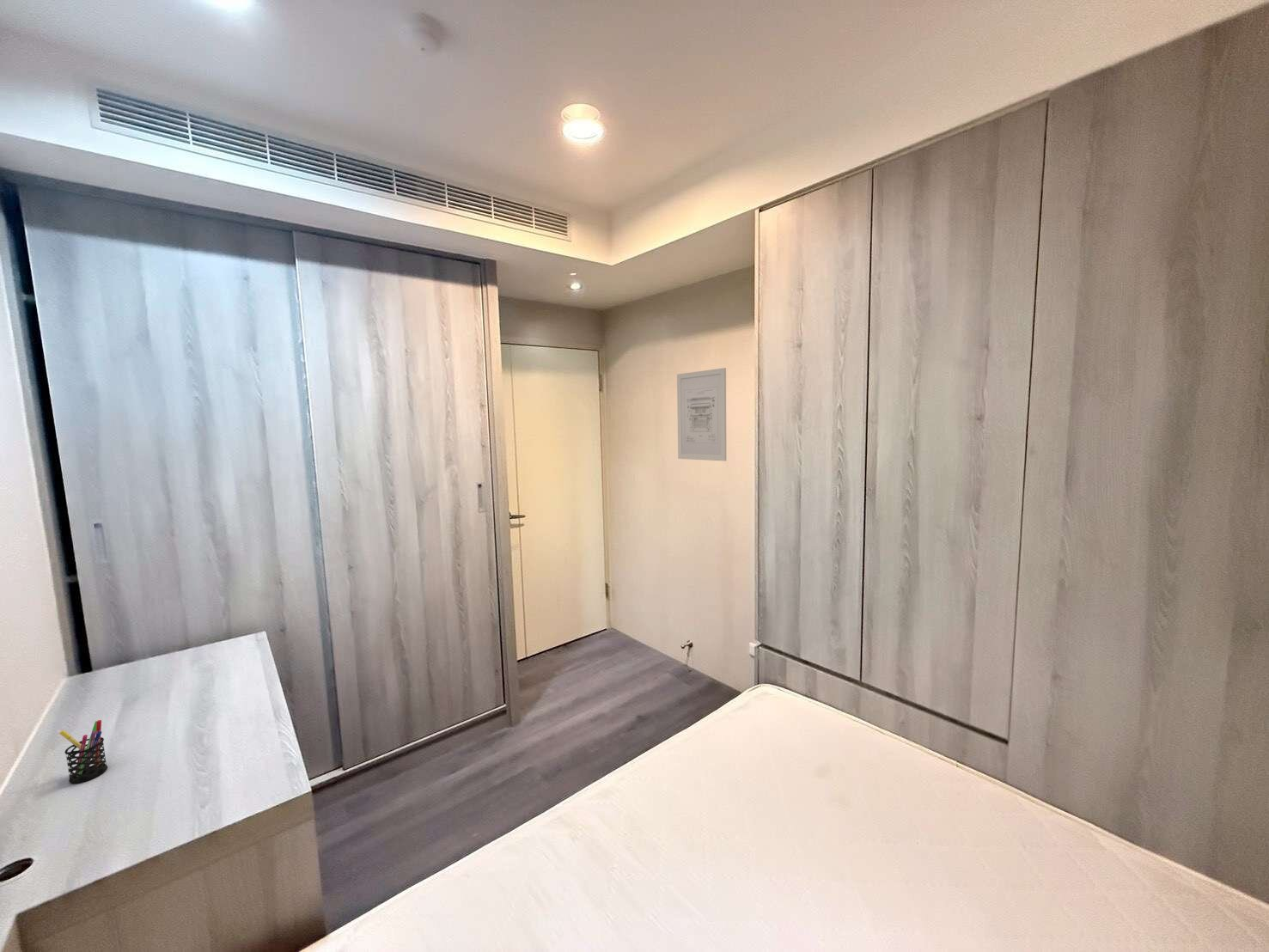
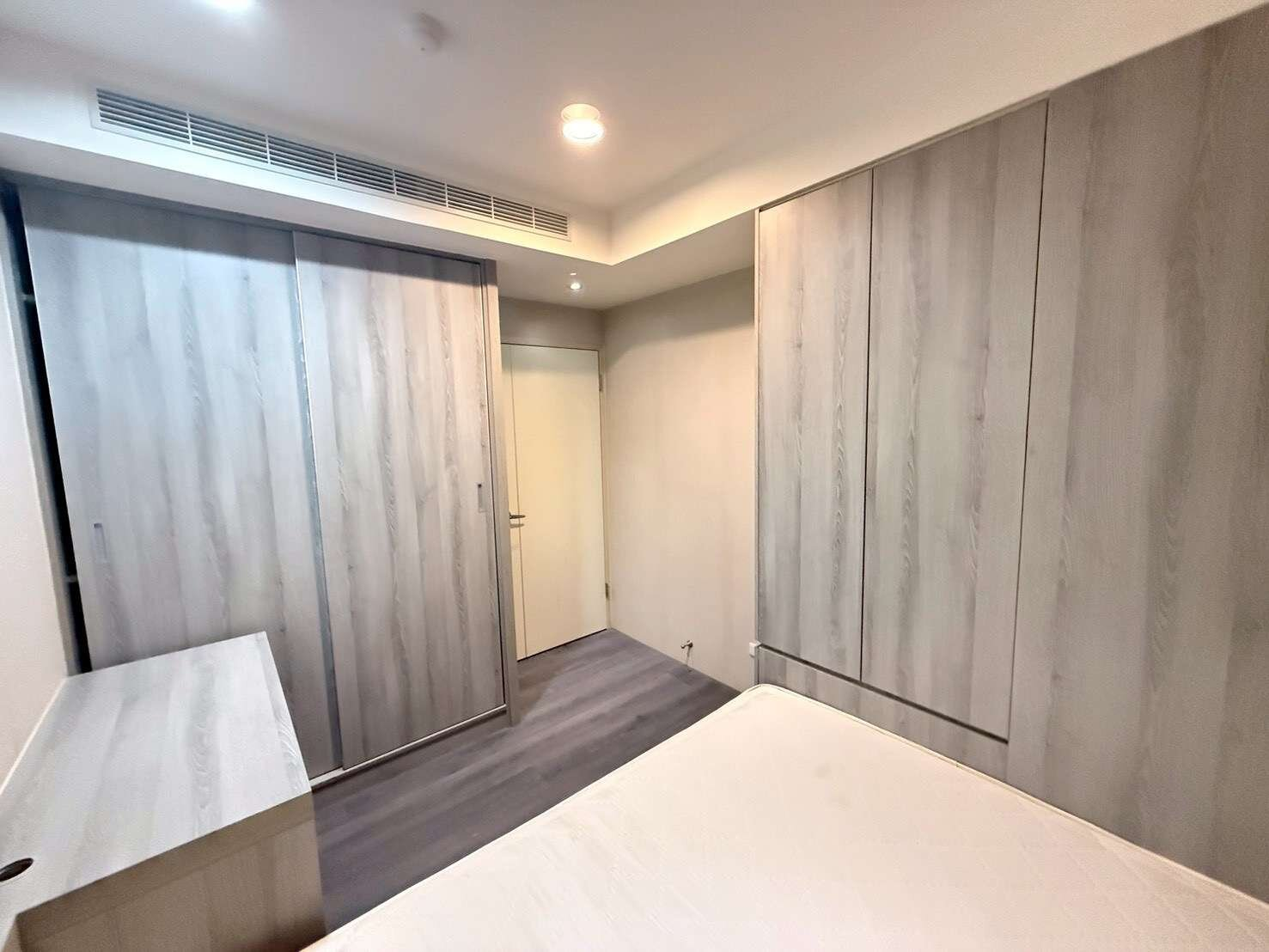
- pen holder (89, 747)
- wall art (700, 416)
